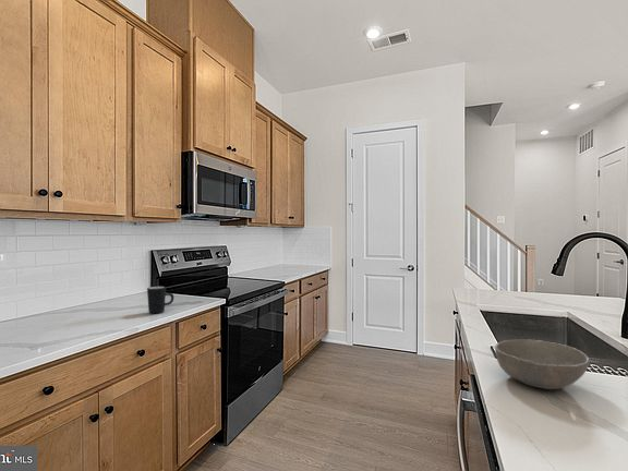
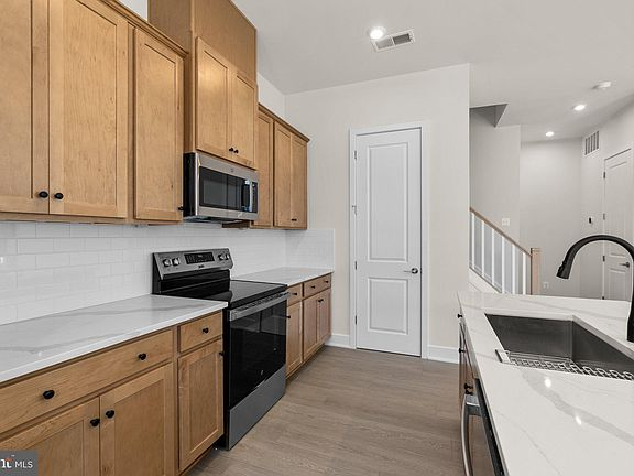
- mug (160, 299)
- bowl (539, 366)
